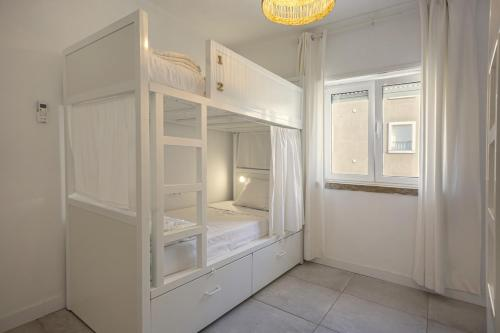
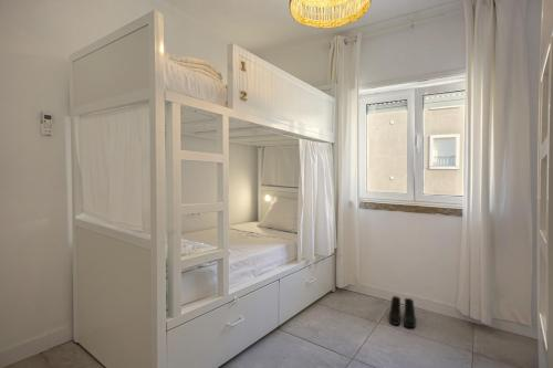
+ boots (399, 309)
